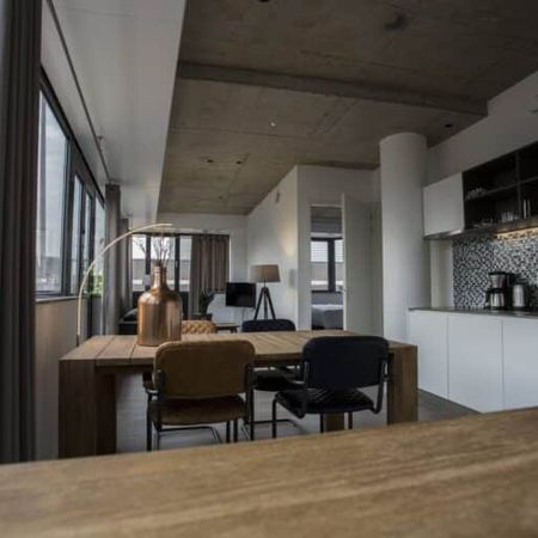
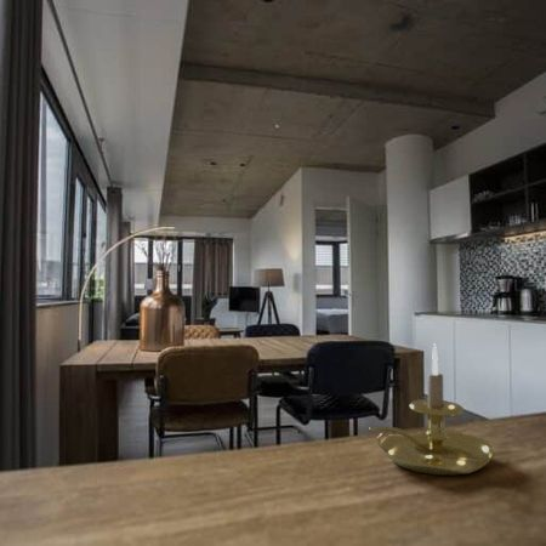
+ candle holder (427, 402)
